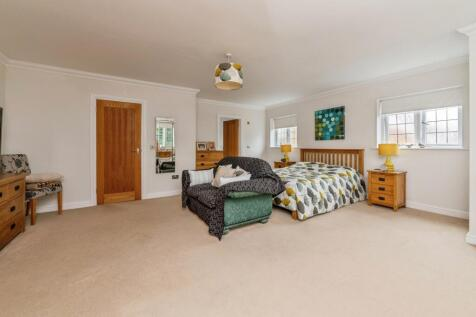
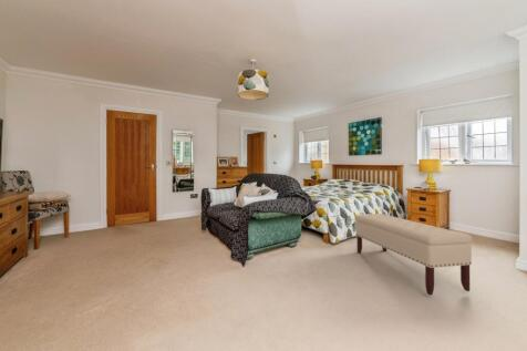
+ bench (402, 245)
